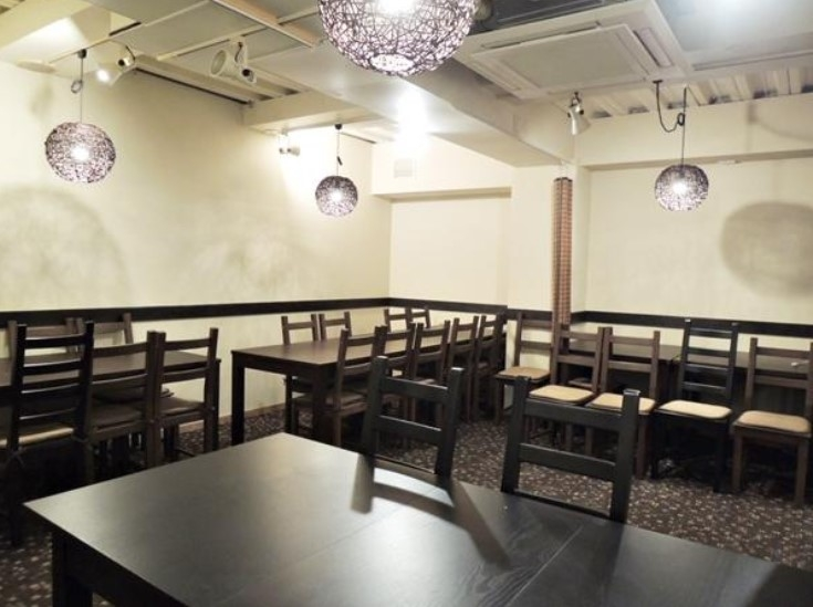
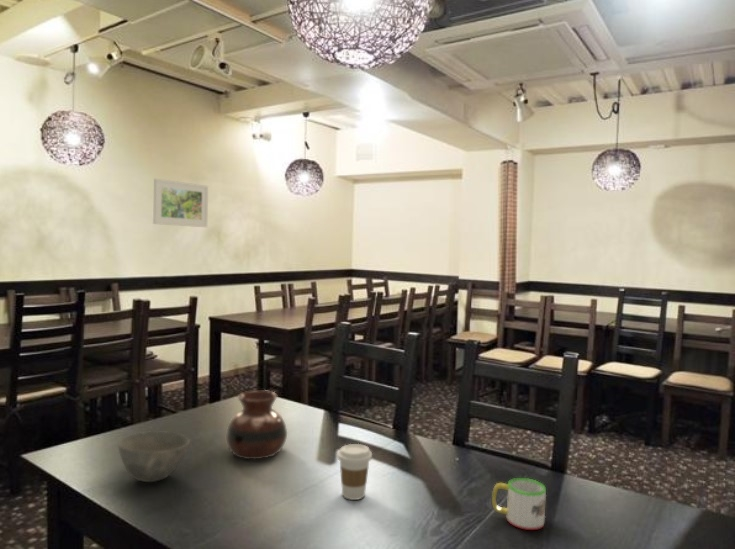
+ vase (257, 423)
+ mug (518, 501)
+ bowl (154, 458)
+ coffee cup (354, 471)
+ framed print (181, 204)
